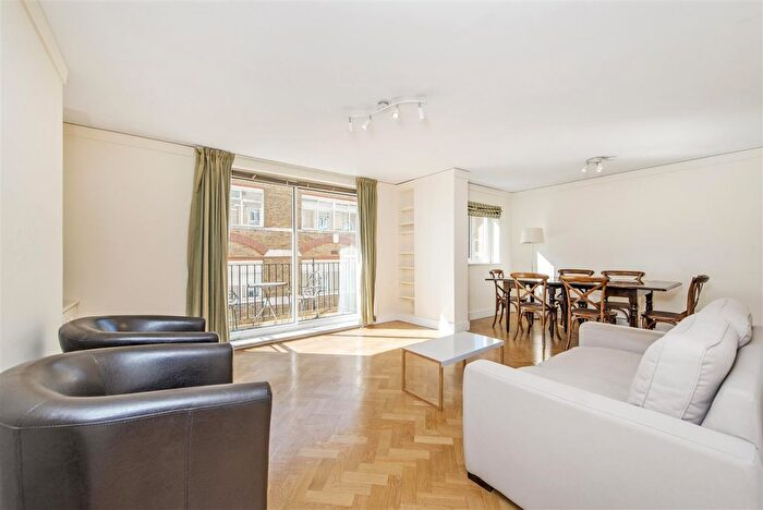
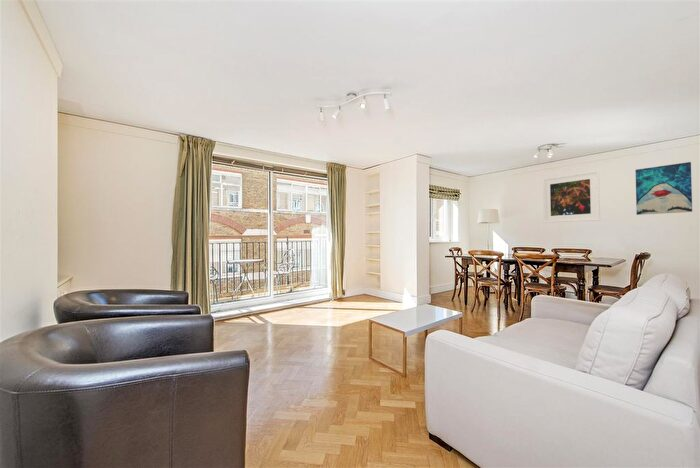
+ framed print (569, 198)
+ wall art (662, 189)
